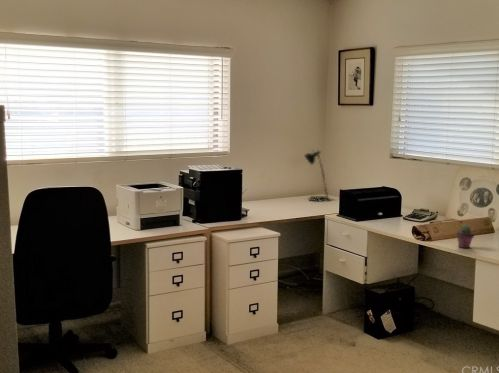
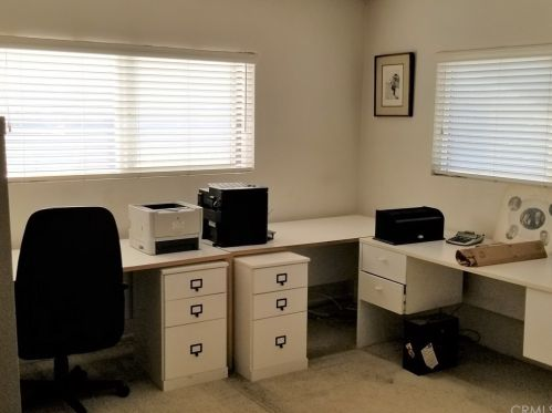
- potted succulent (465, 236)
- desk lamp (322, 174)
